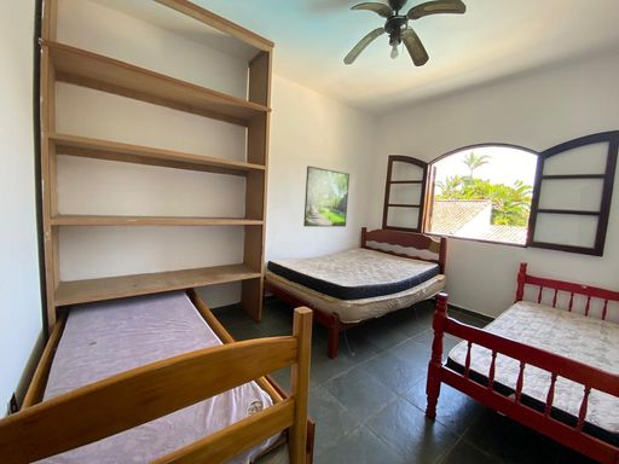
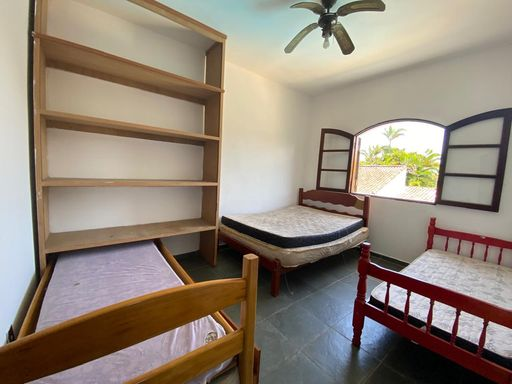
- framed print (328, 198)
